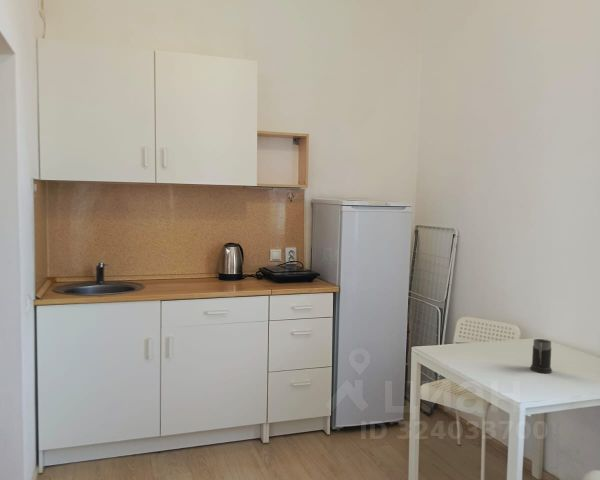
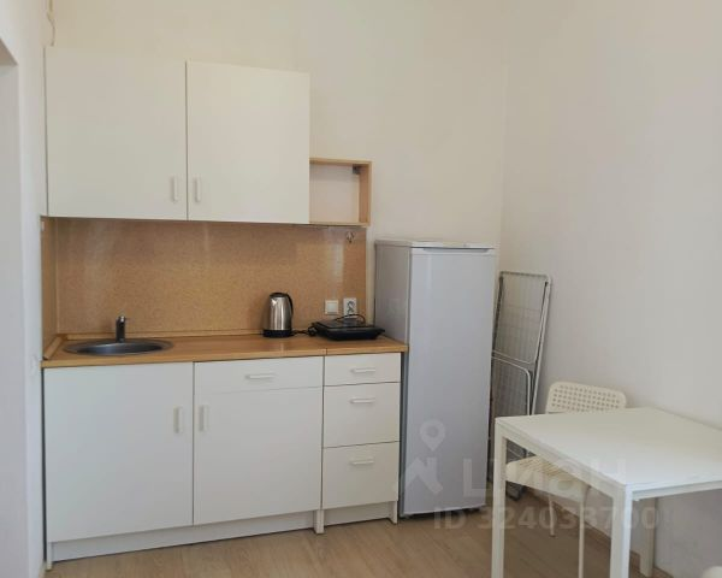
- mug (541, 355)
